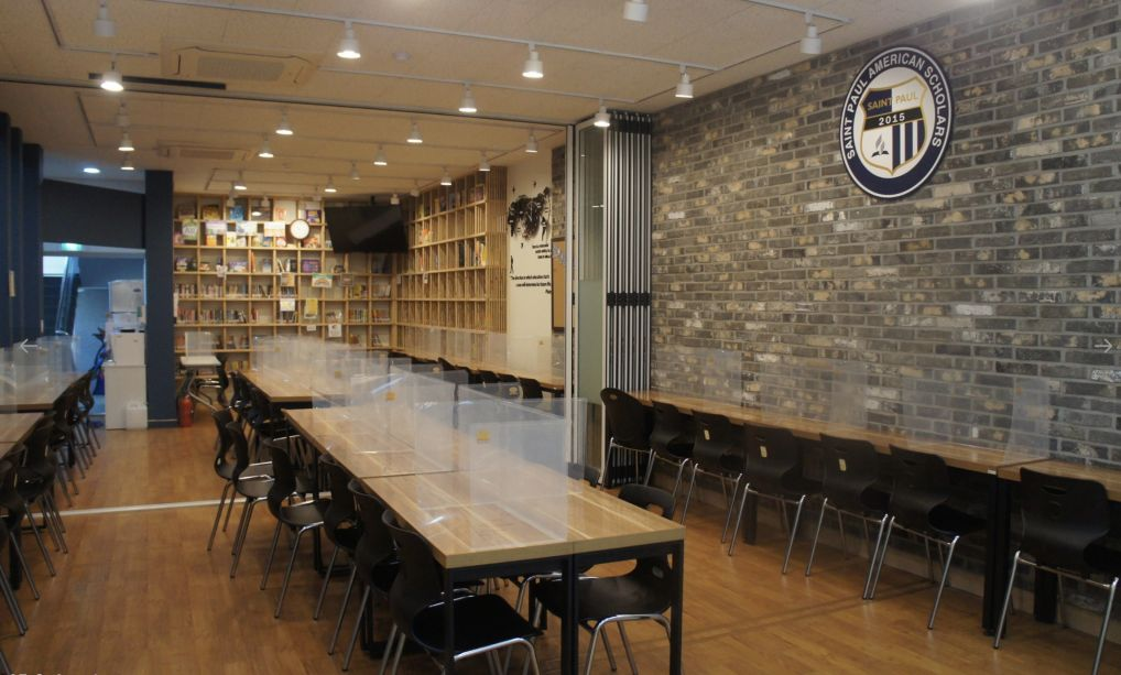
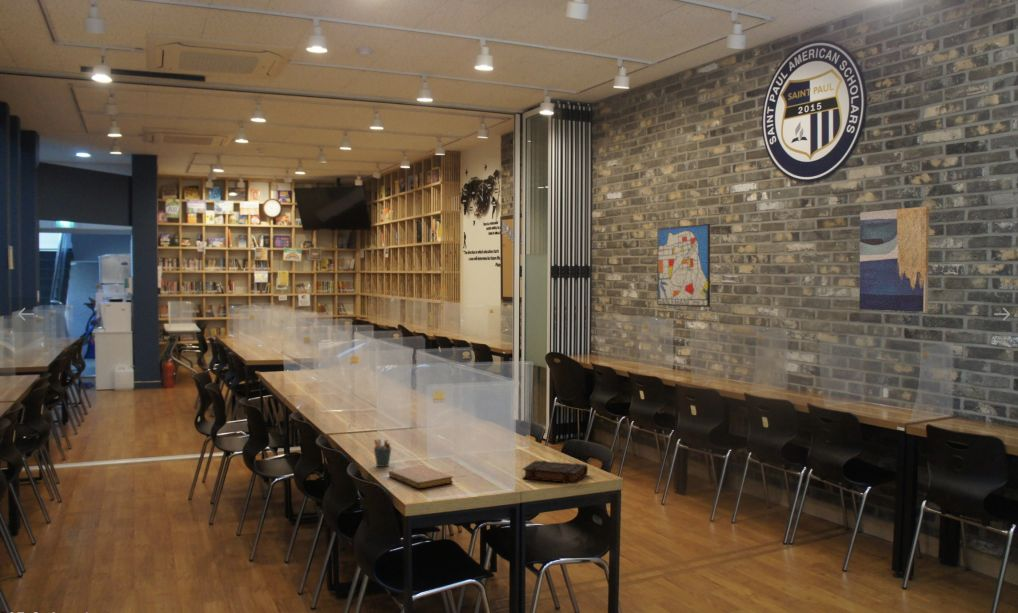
+ wall art (682, 266)
+ notebook (420, 476)
+ book (555, 471)
+ wall art (892, 260)
+ pen holder (382, 451)
